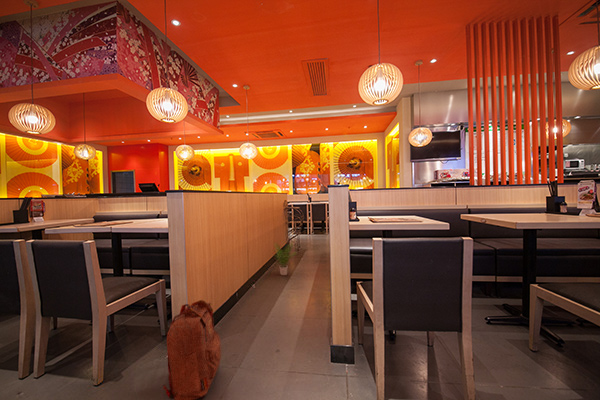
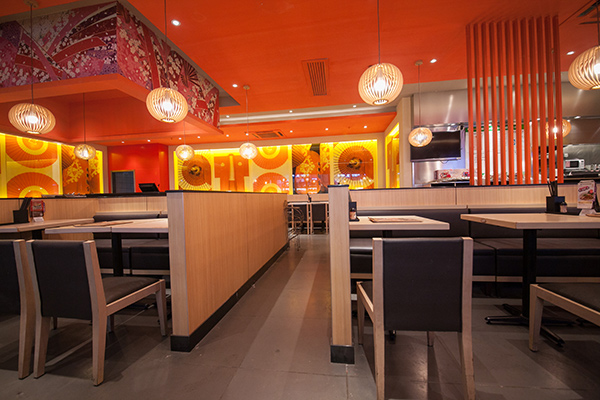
- potted plant (283, 258)
- backpack (191, 344)
